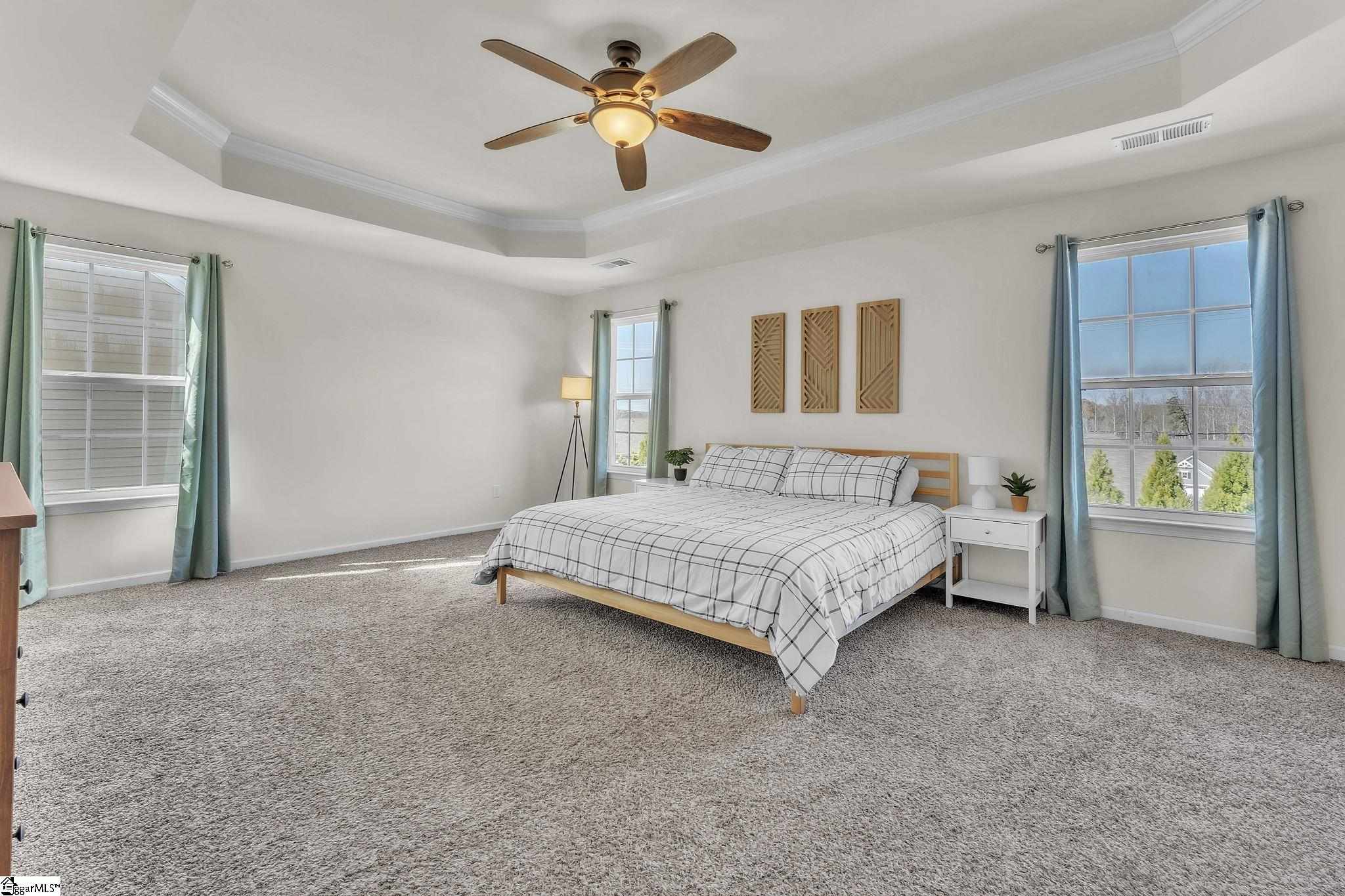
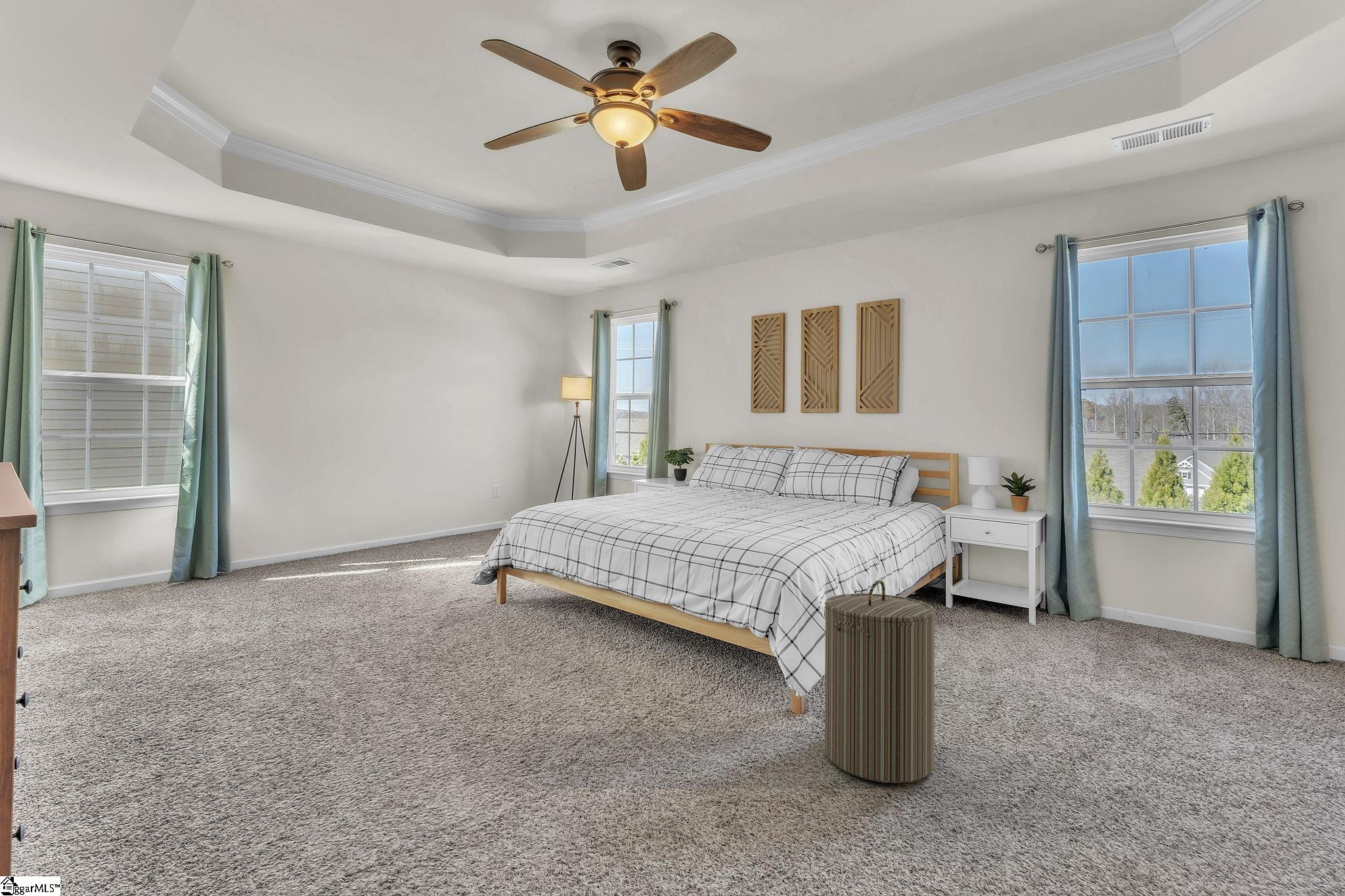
+ laundry hamper (878, 668)
